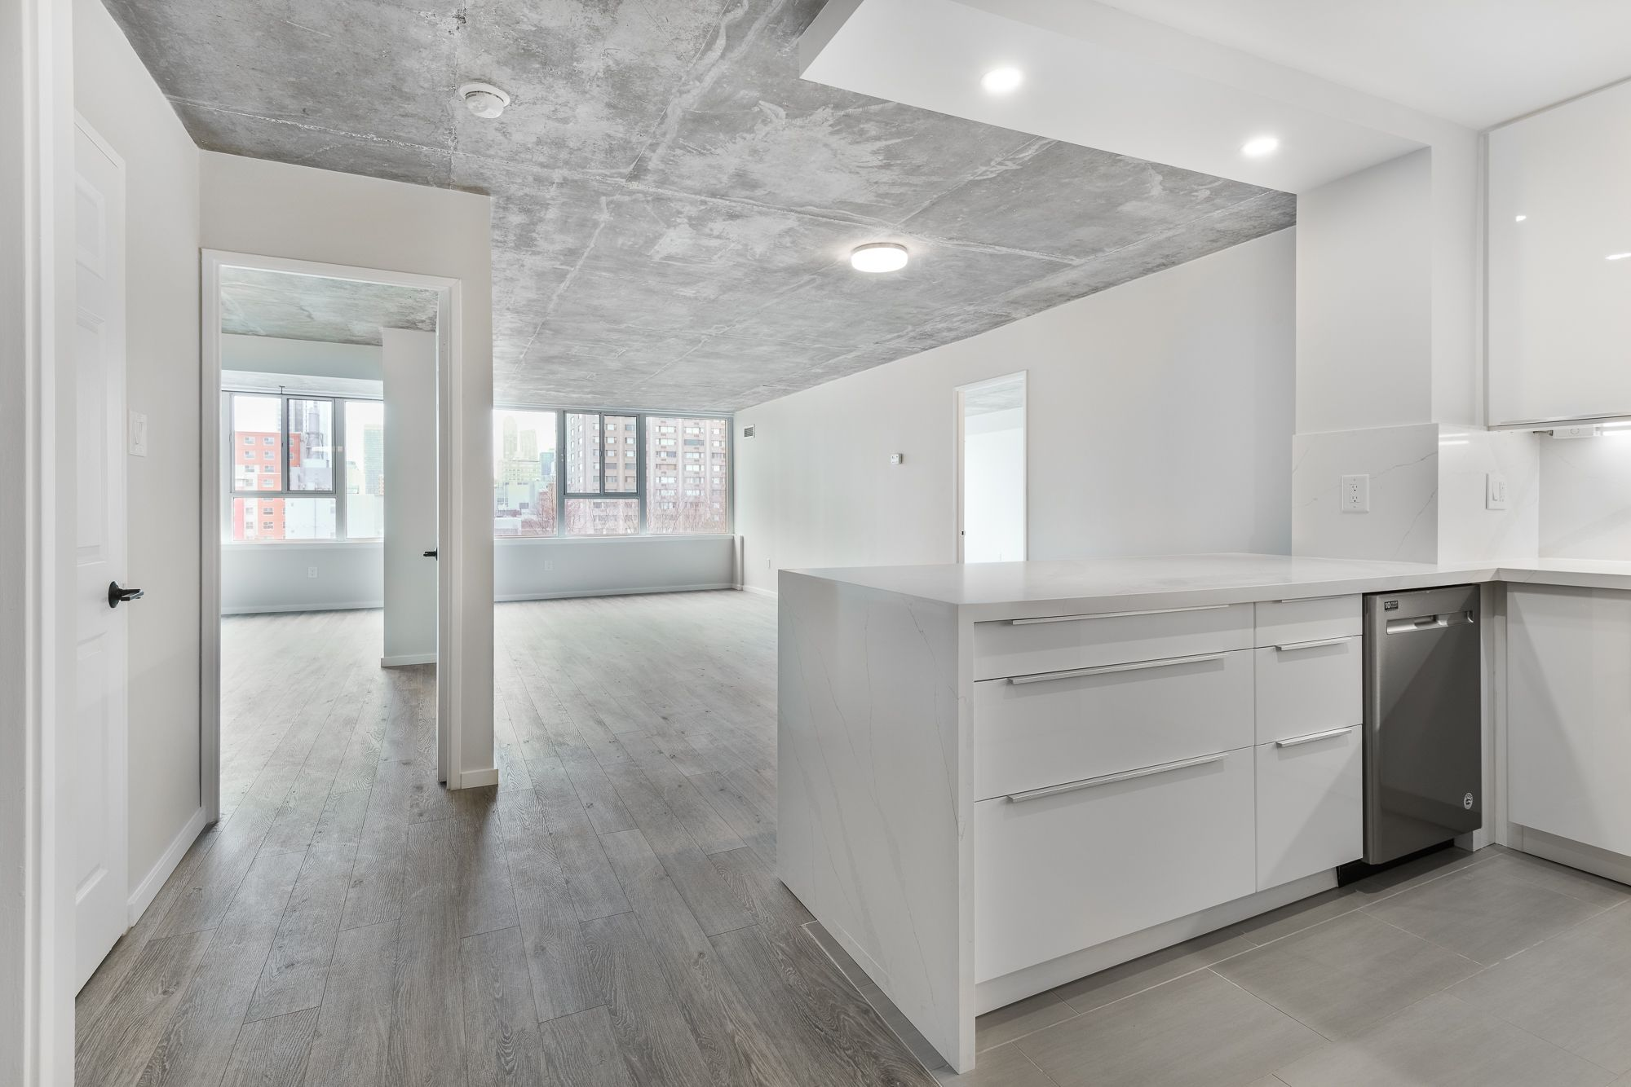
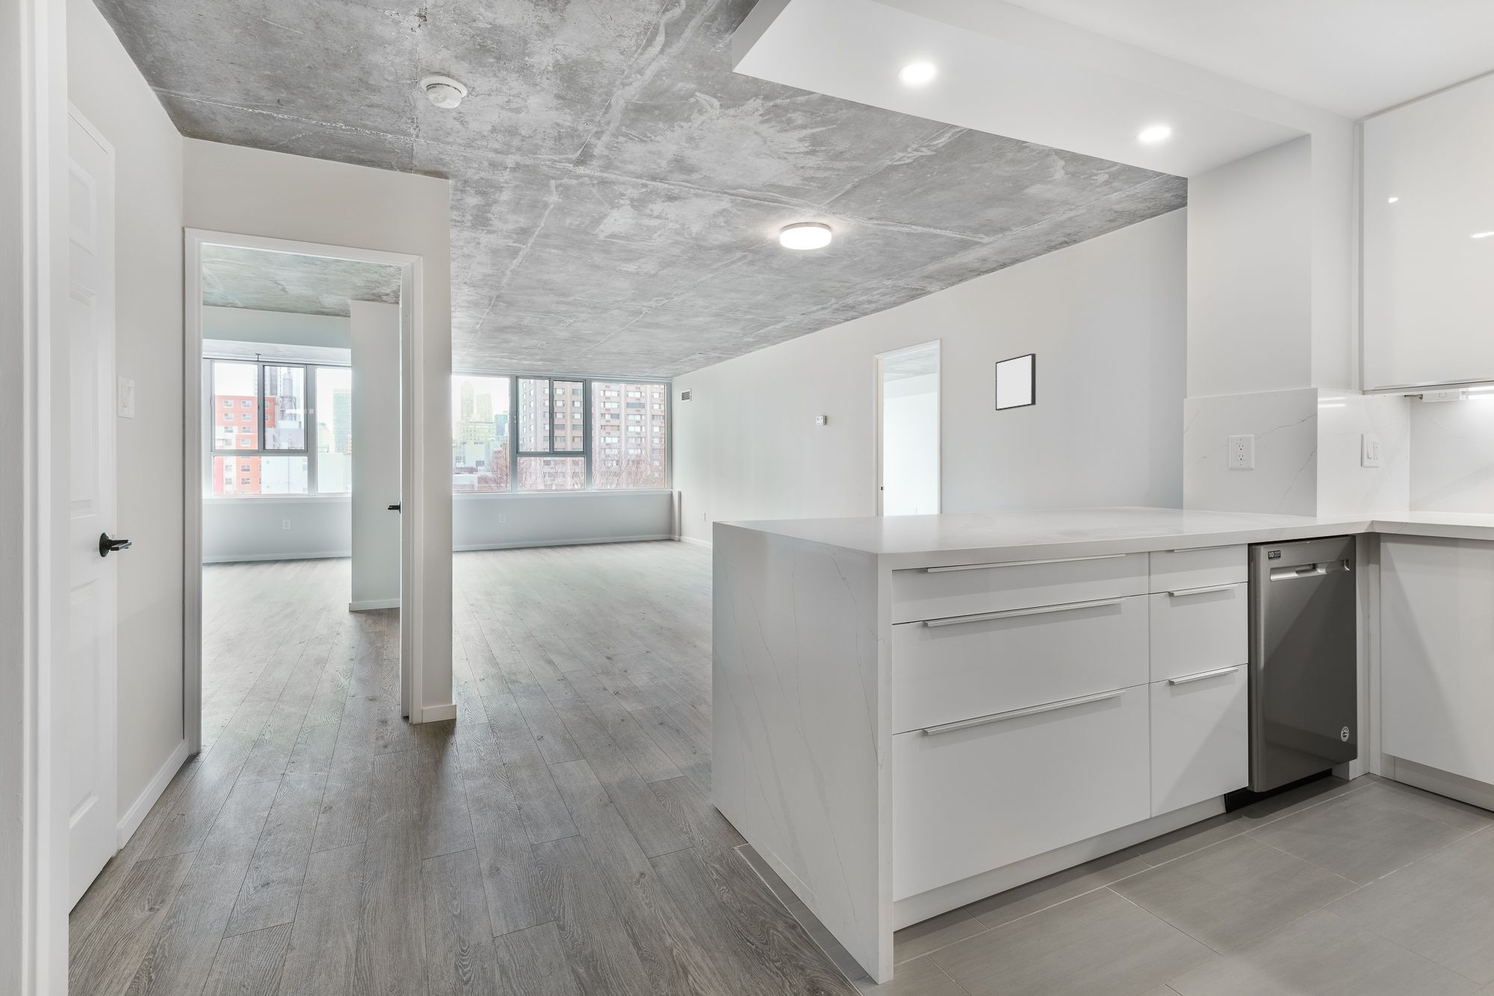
+ wall art (1015, 382)
